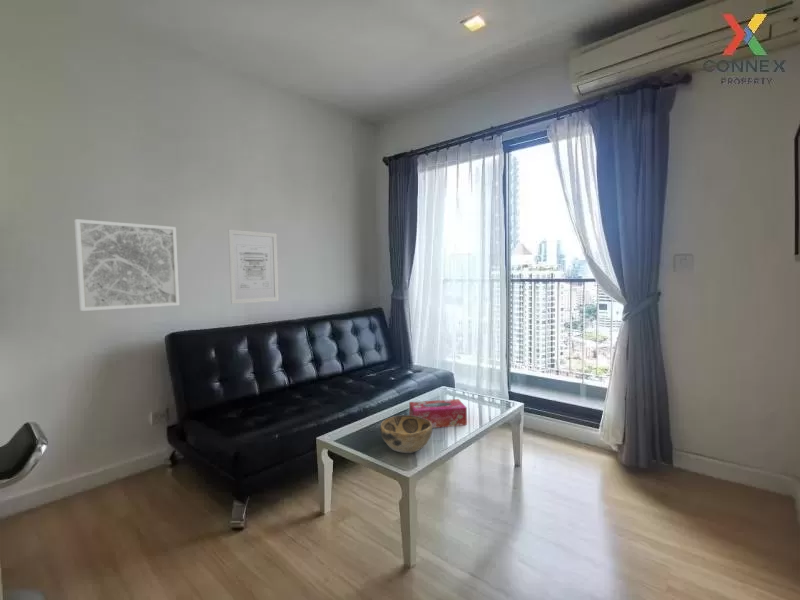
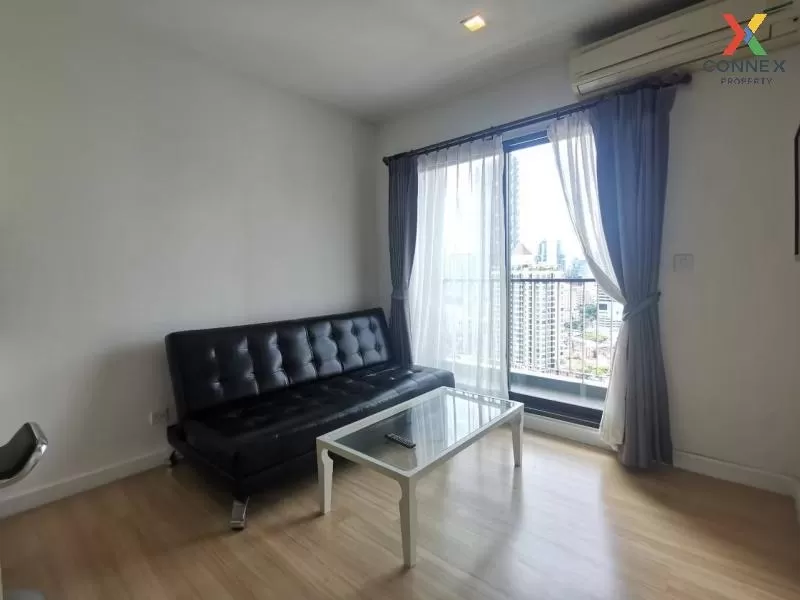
- wall art (254, 267)
- decorative bowl (406, 436)
- tissue box (437, 413)
- wall art (131, 265)
